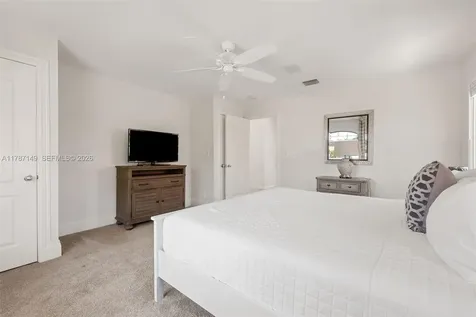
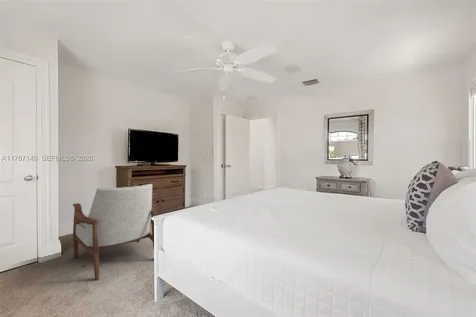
+ armchair (117, 219)
